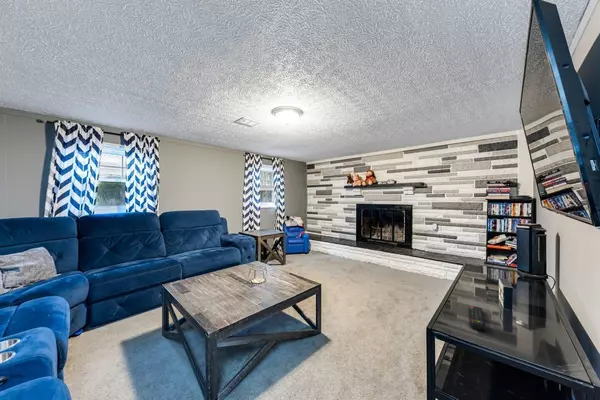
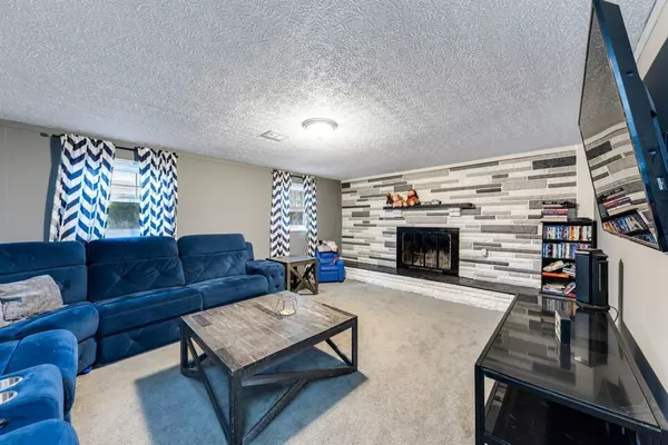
- remote control (476, 317)
